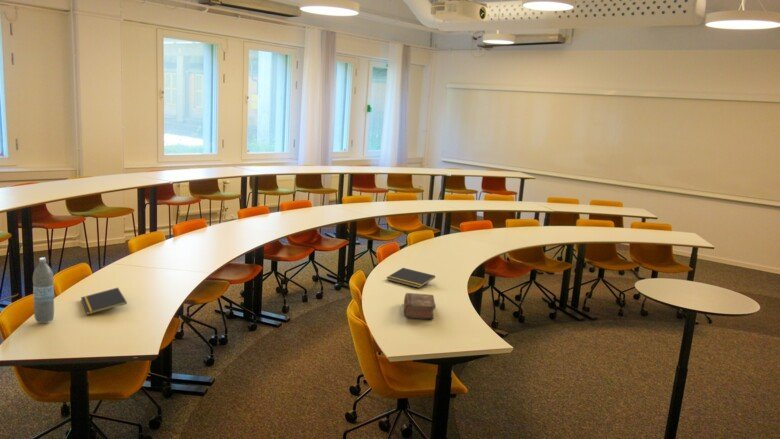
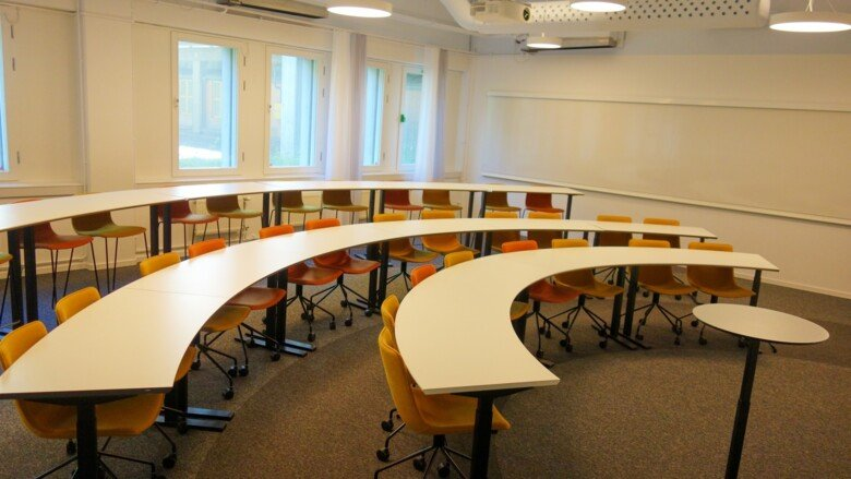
- water bottle (43, 290)
- notepad (103, 300)
- notepad (410, 277)
- book (418, 305)
